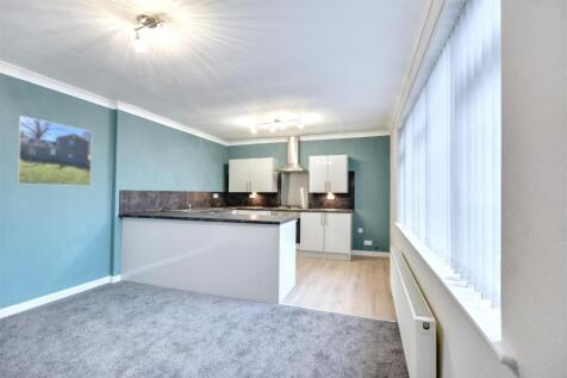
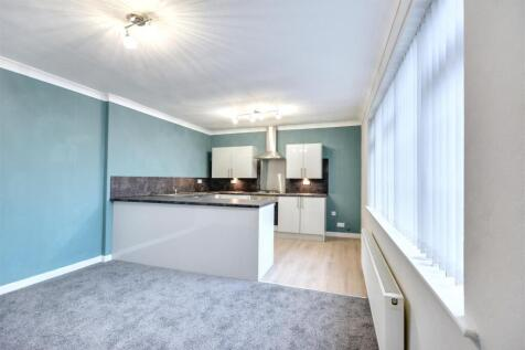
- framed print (58, 154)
